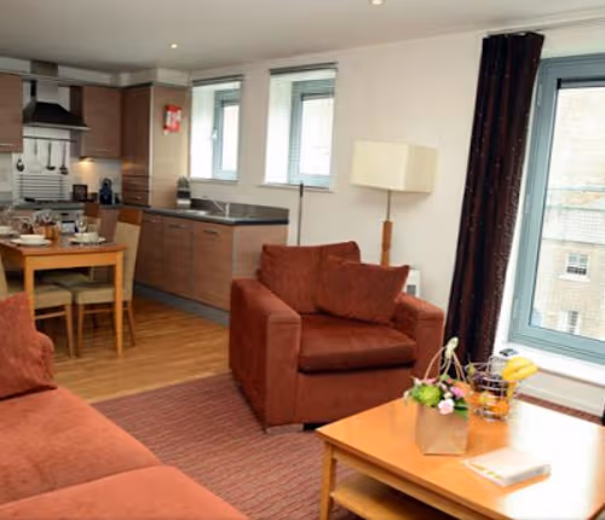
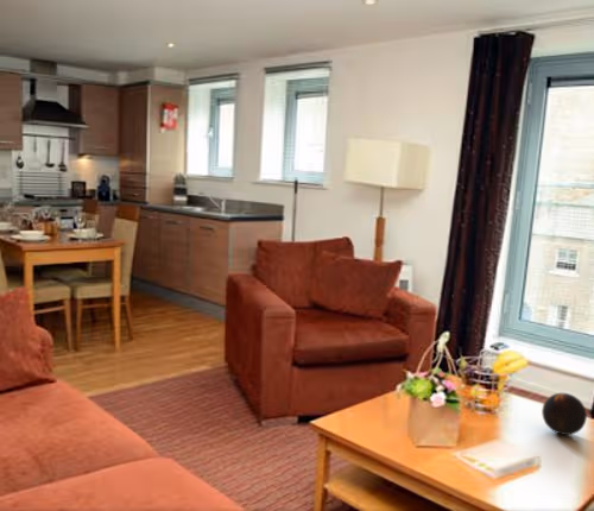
+ decorative orb (563, 414)
